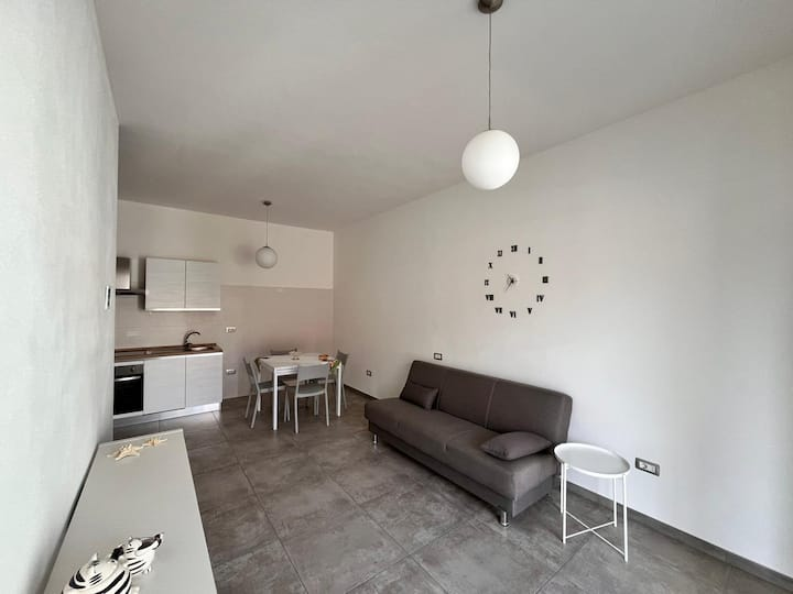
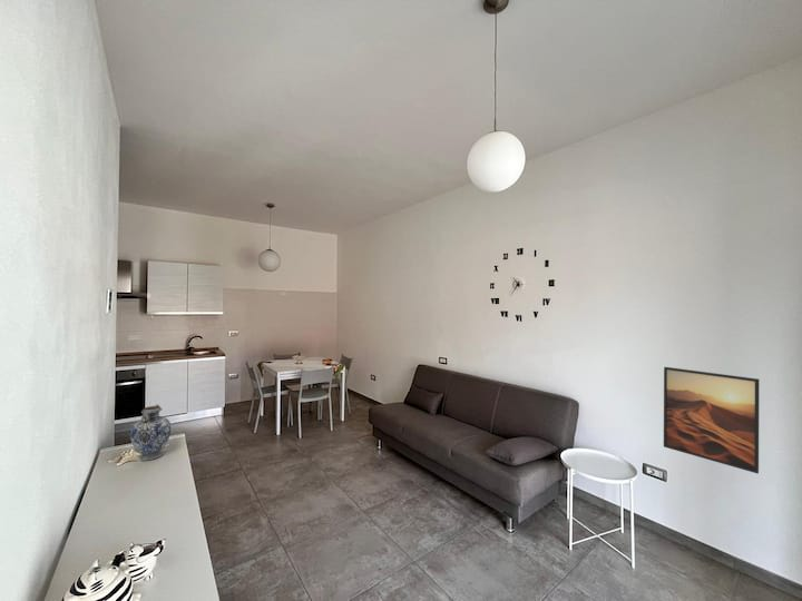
+ decorative vase (150, 432)
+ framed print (707, 415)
